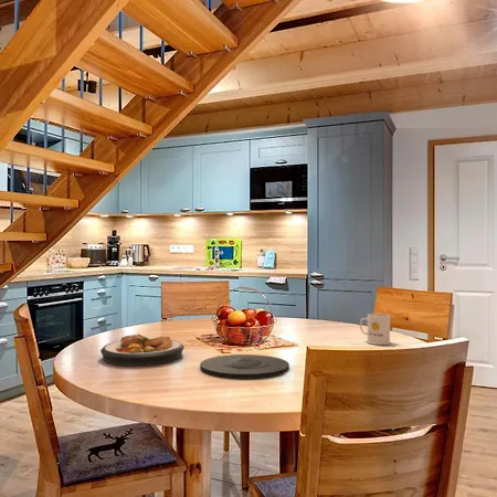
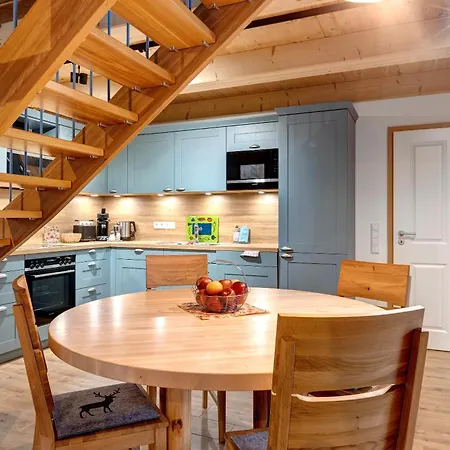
- mug (374, 328)
- plate (244, 362)
- plate (142, 347)
